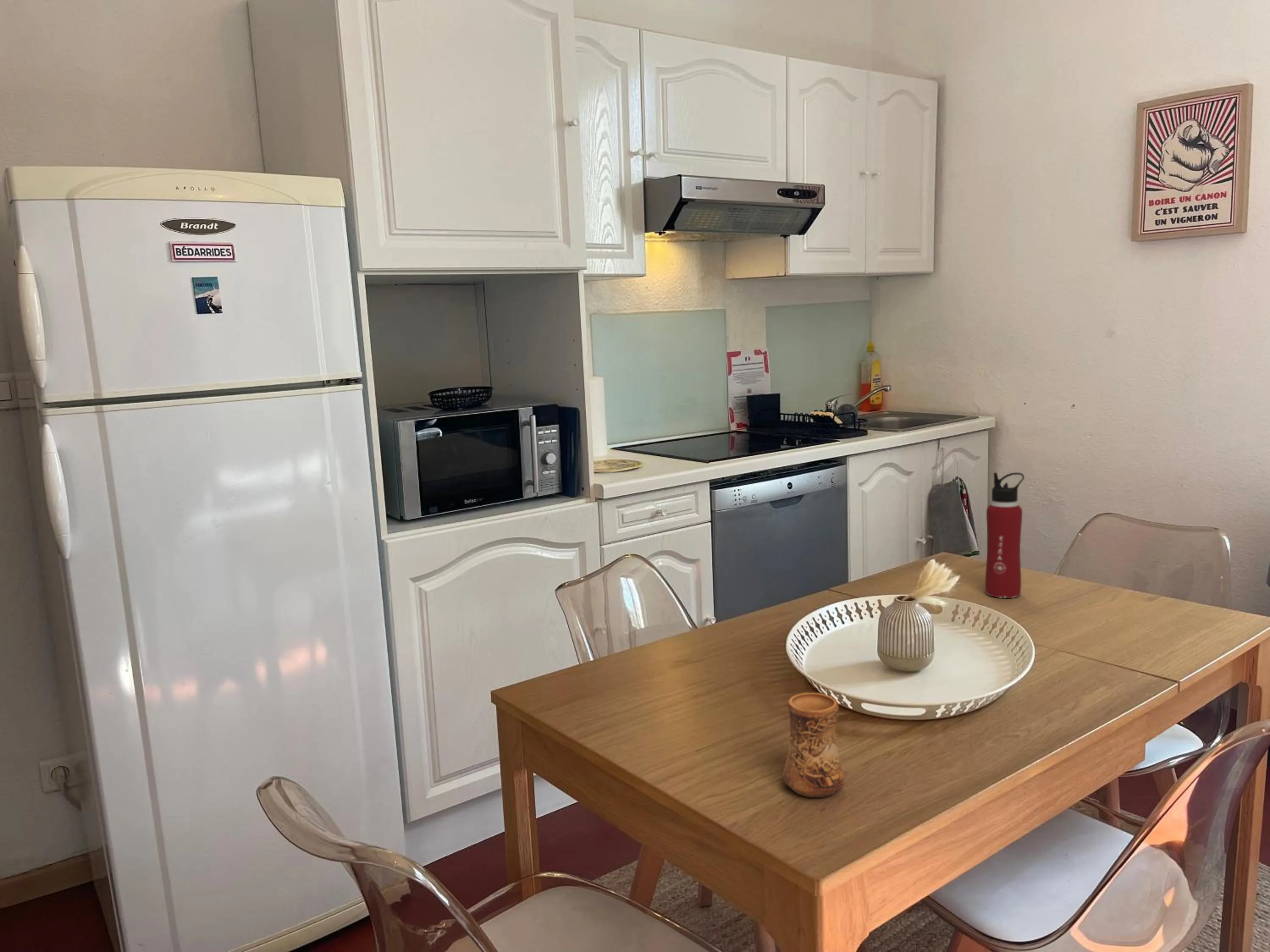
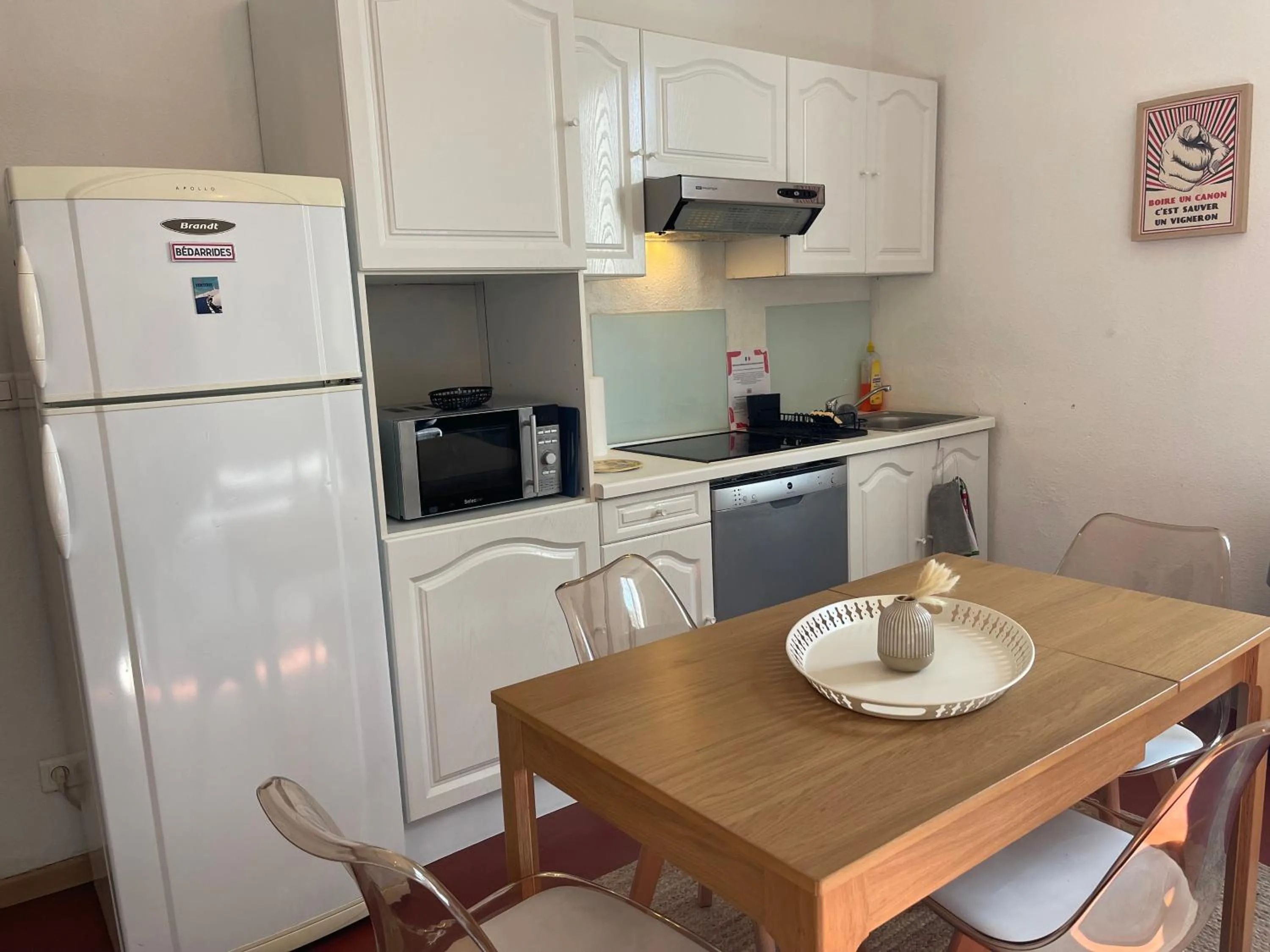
- water bottle (1004, 534)
- cup (813, 745)
